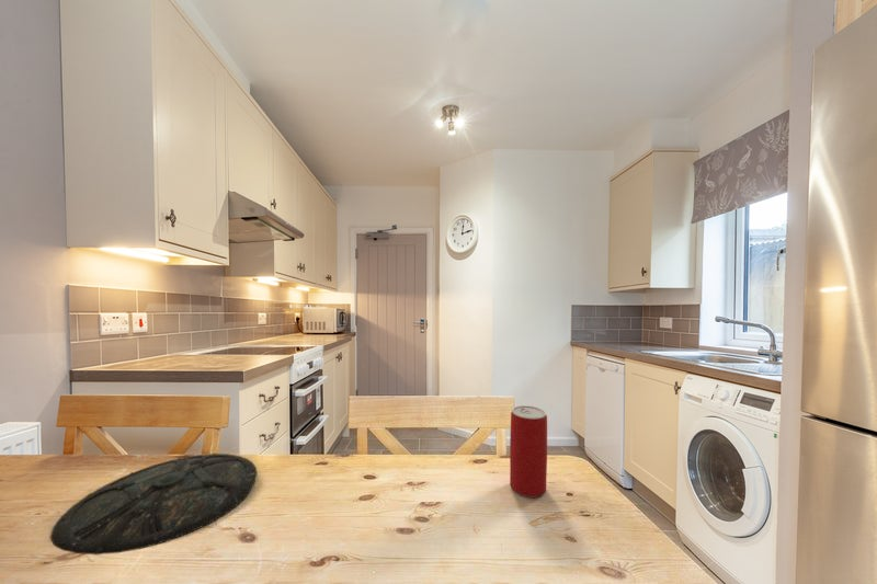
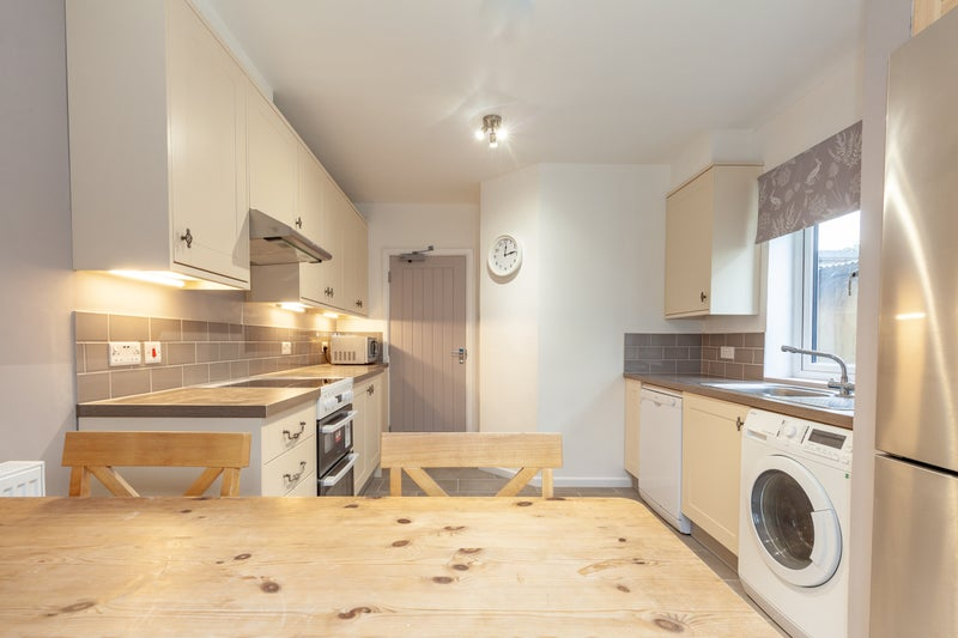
- beverage can (527, 449)
- plate (169, 485)
